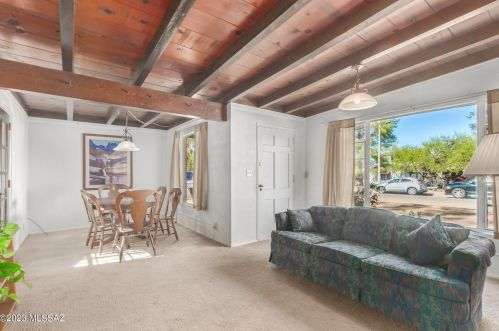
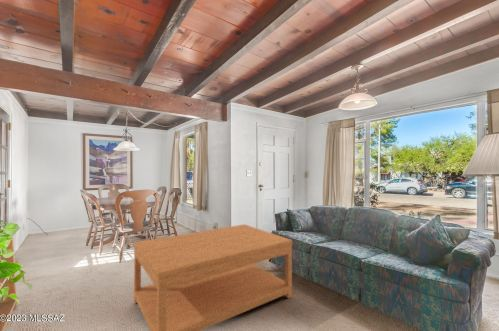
+ coffee table (214, 270)
